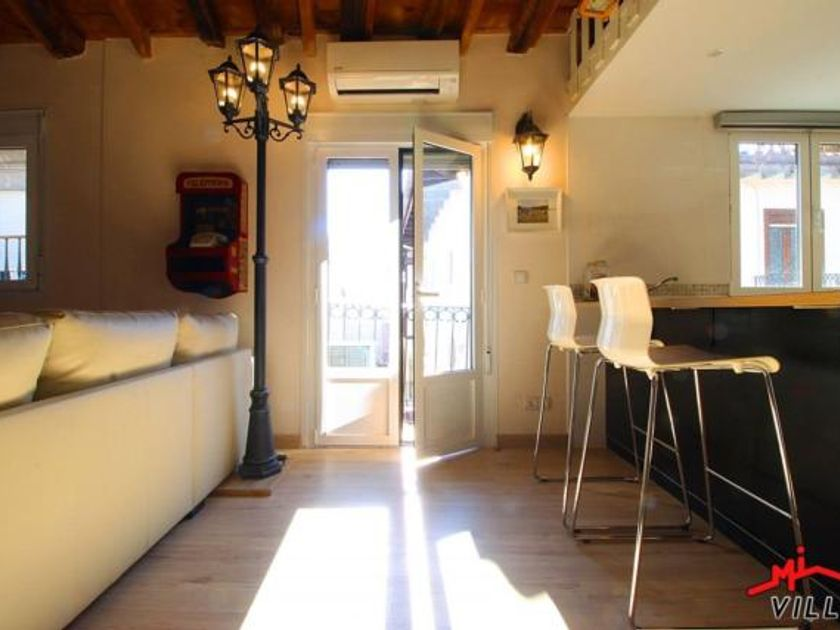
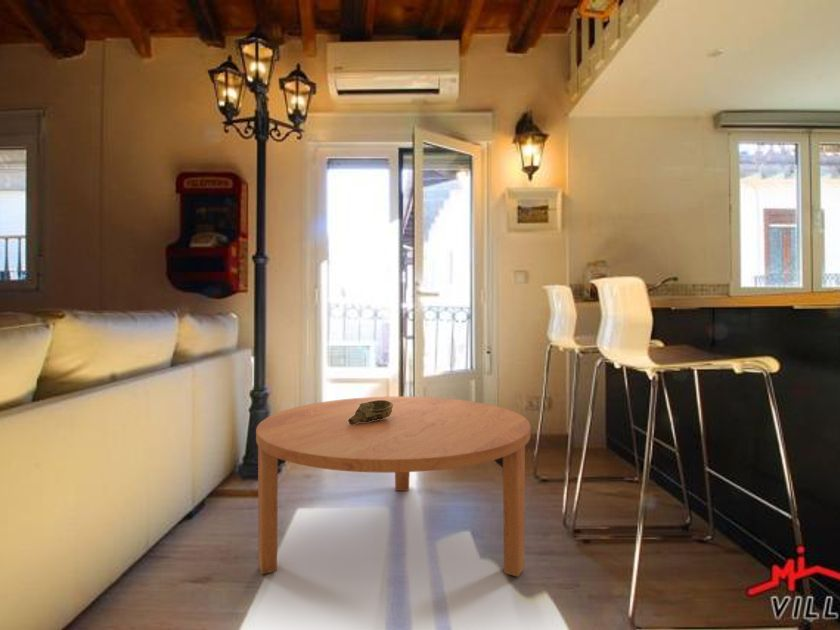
+ coffee table (395, 477)
+ decorative bowl (369, 410)
